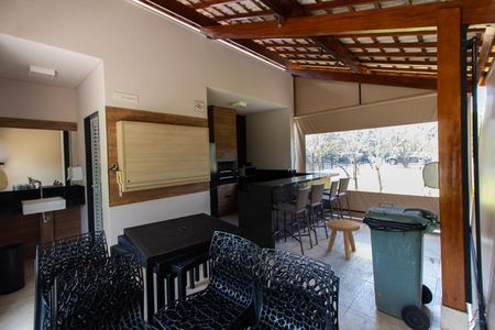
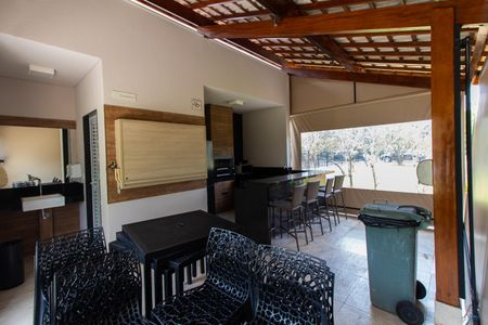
- stool (343, 238)
